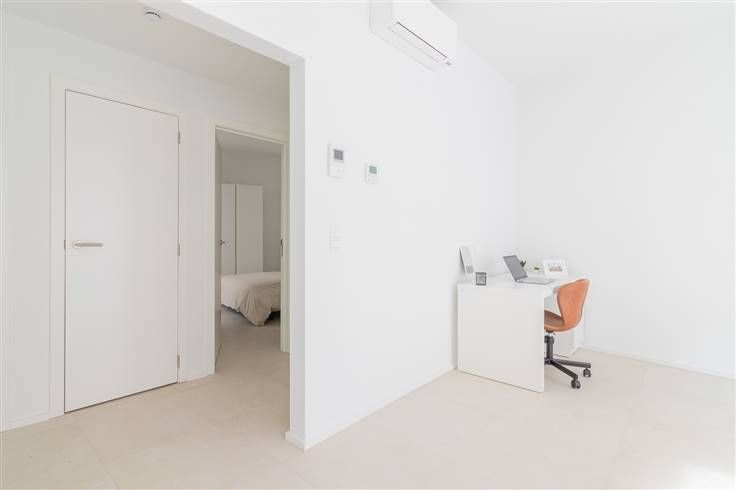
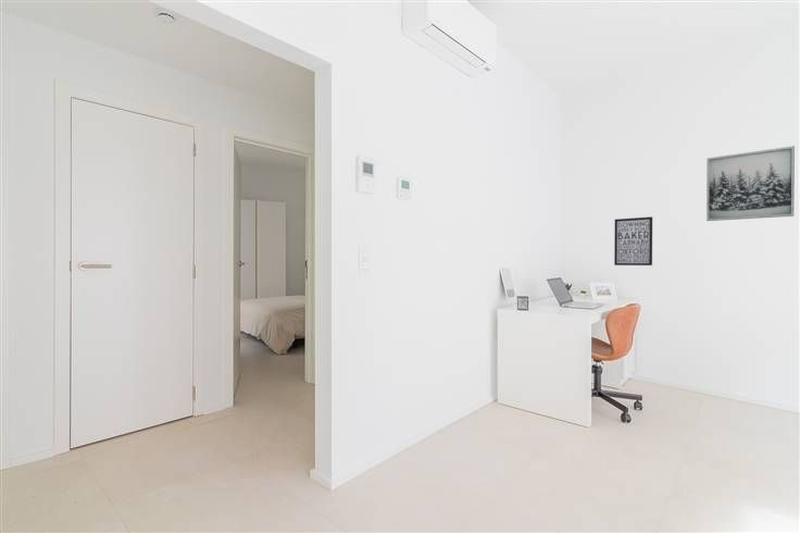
+ wall art (748, 185)
+ wall art (633, 241)
